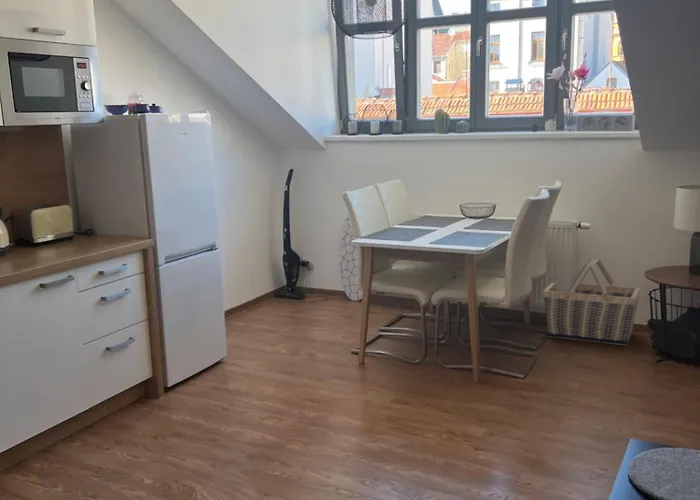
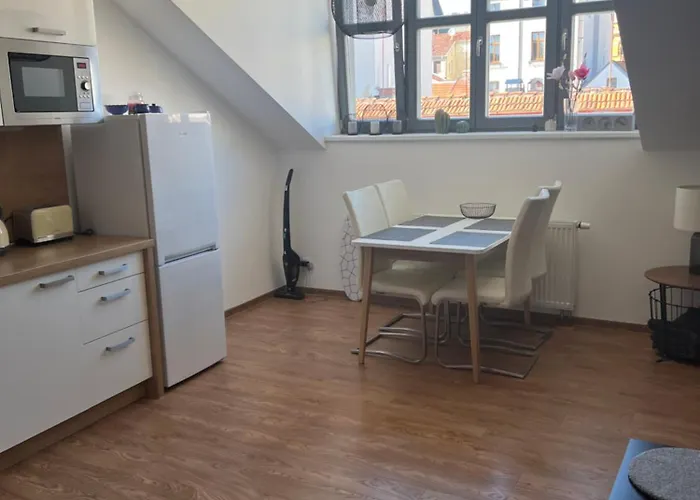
- basket (591, 298)
